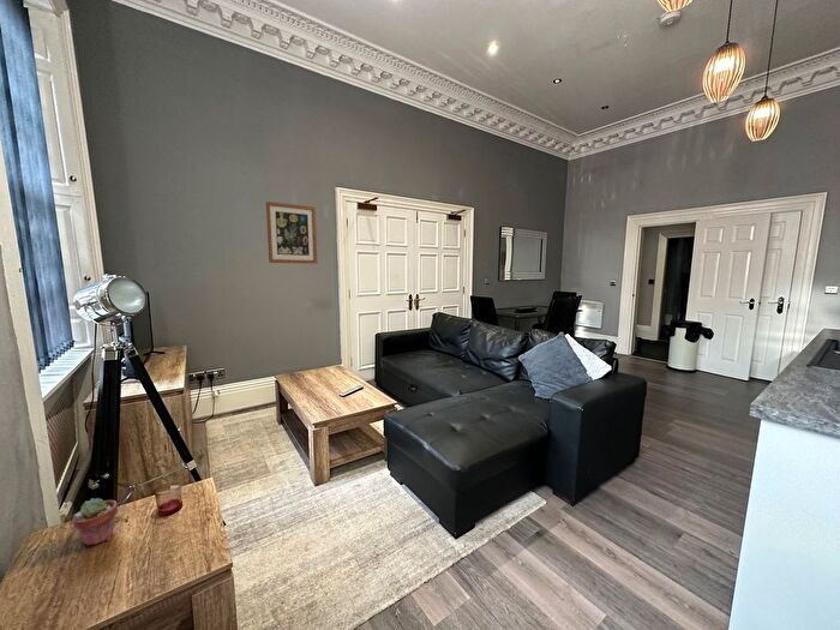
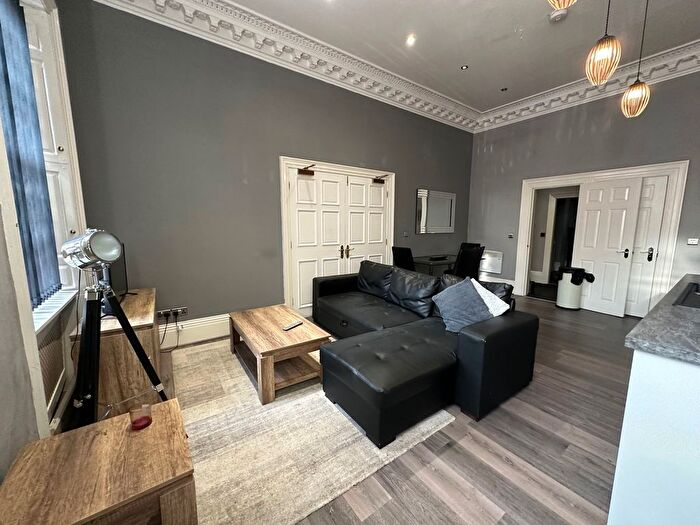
- potted succulent (96, 518)
- wall art (293, 234)
